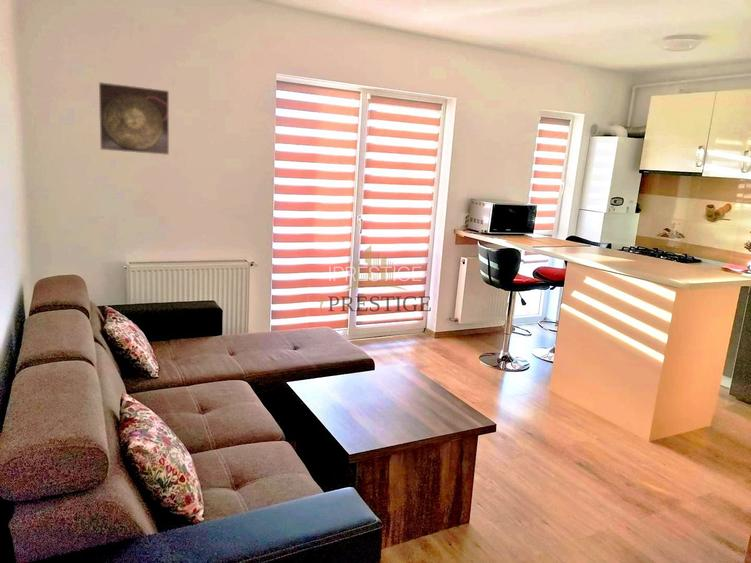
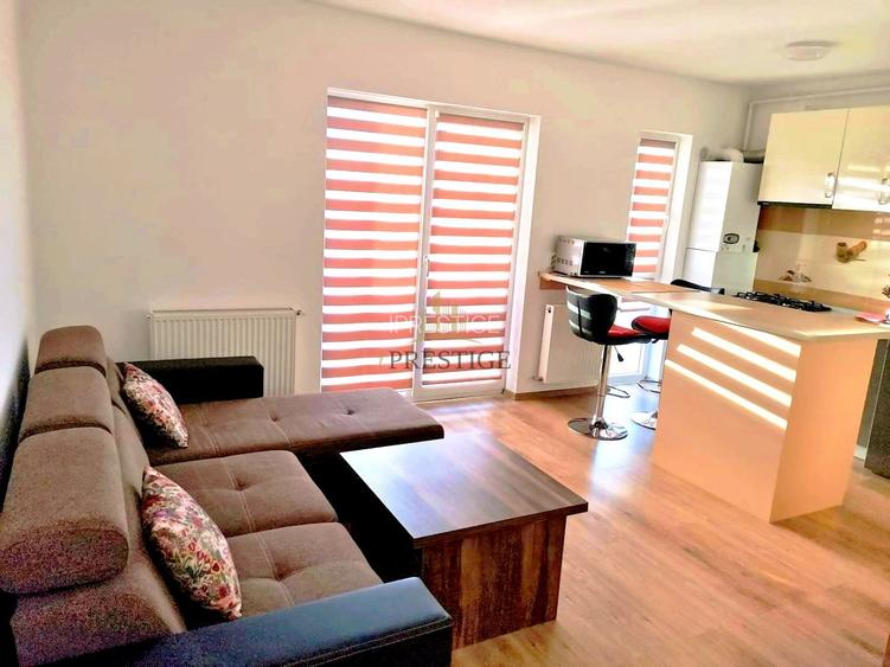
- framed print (134, 119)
